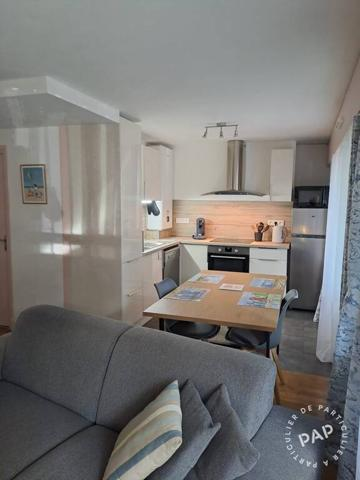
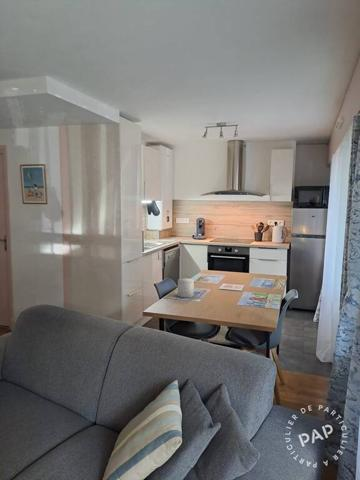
+ candle (185, 287)
